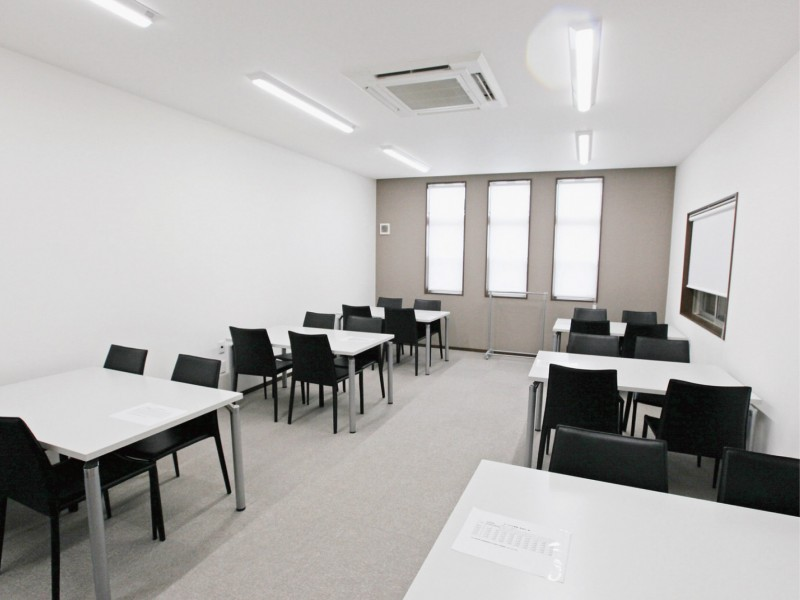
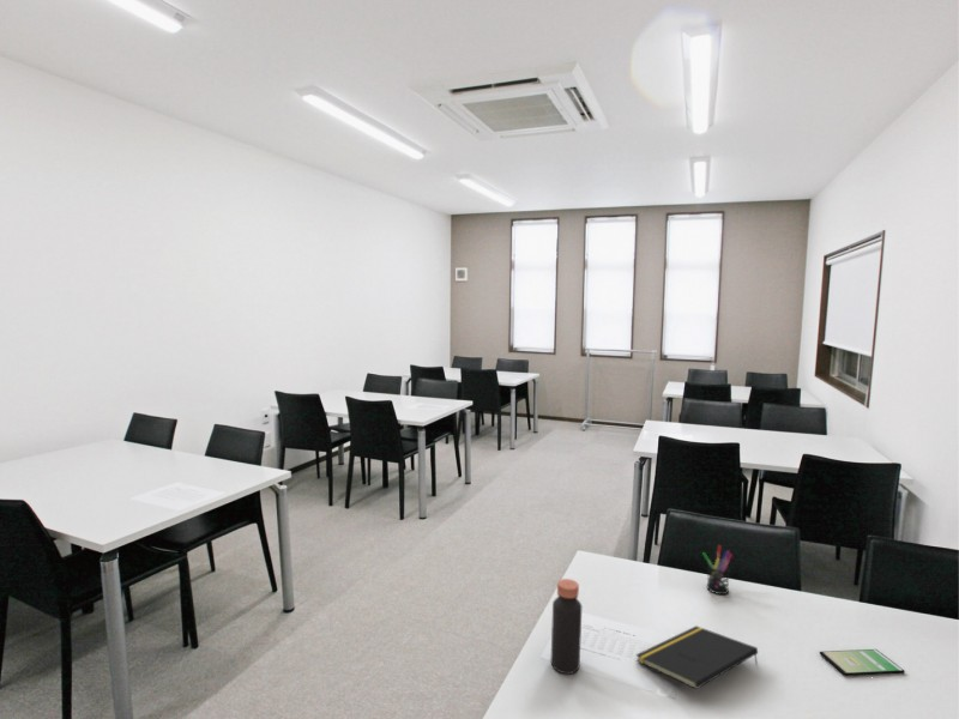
+ notepad (695, 654)
+ pen holder (716, 568)
+ smartphone (863, 663)
+ bottle (566, 624)
